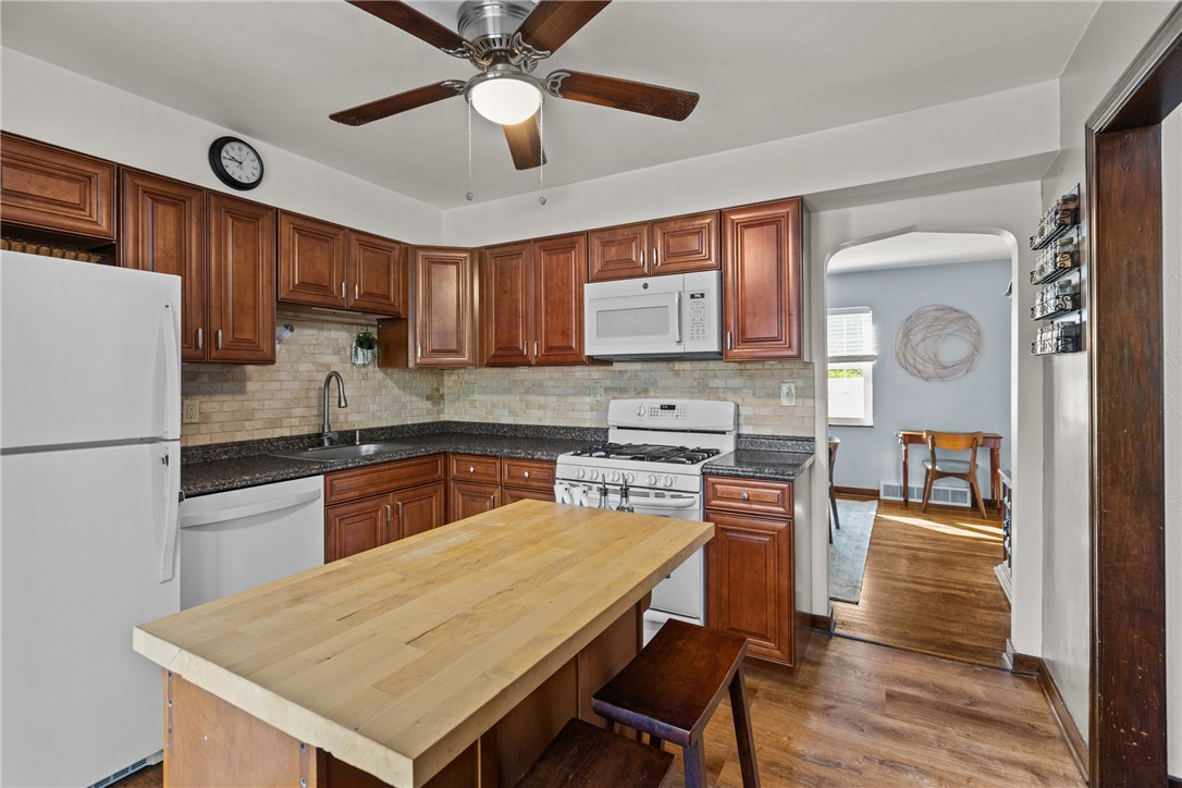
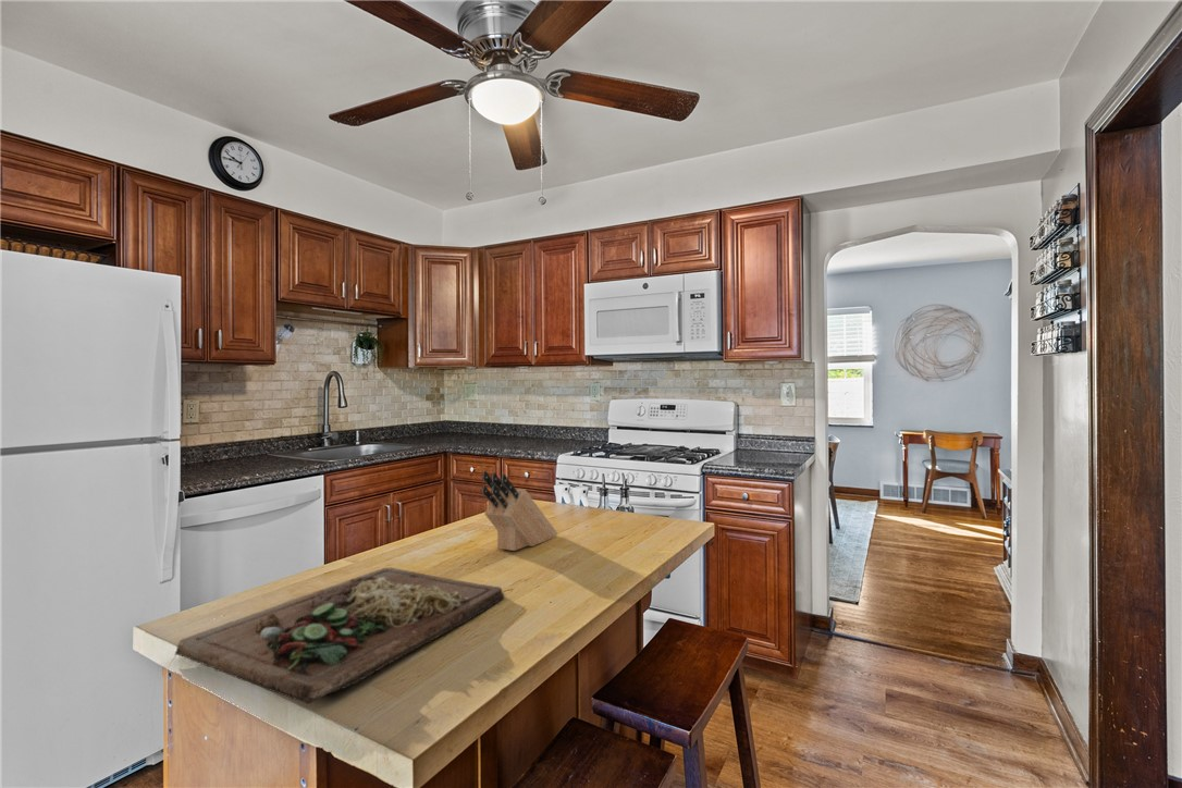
+ knife block (518, 505)
+ cutting board (360, 603)
